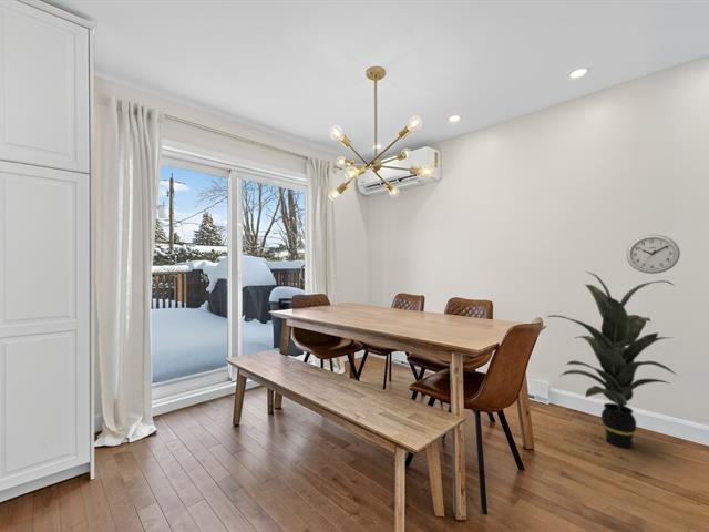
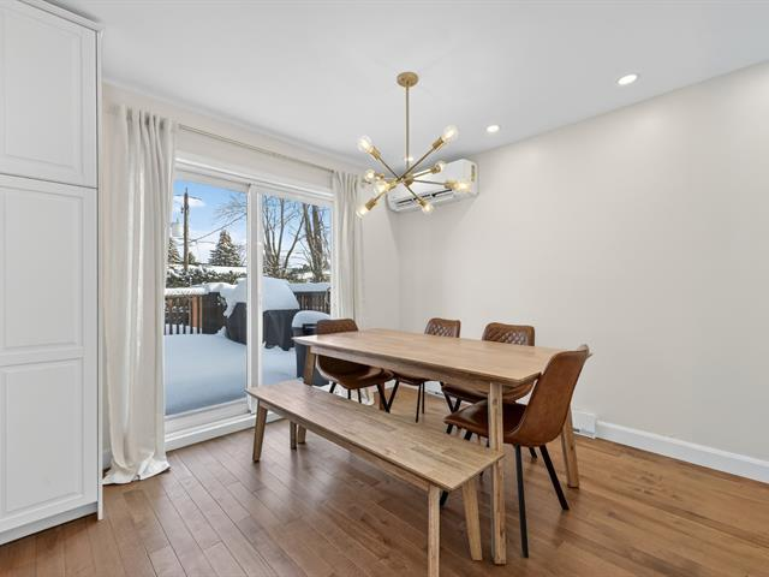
- indoor plant (609, 355)
- wall clock (651, 254)
